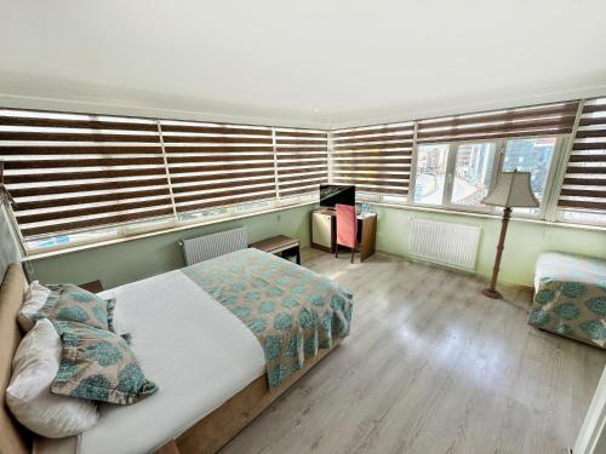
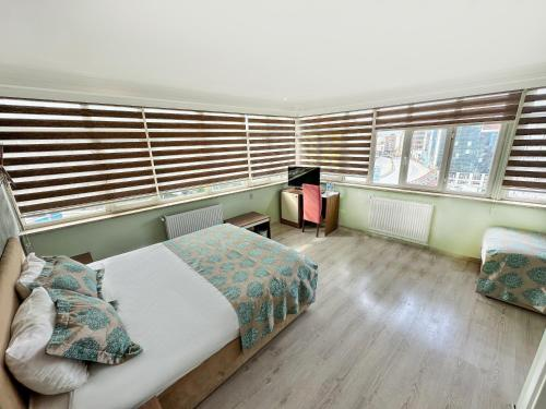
- floor lamp (502, 235)
